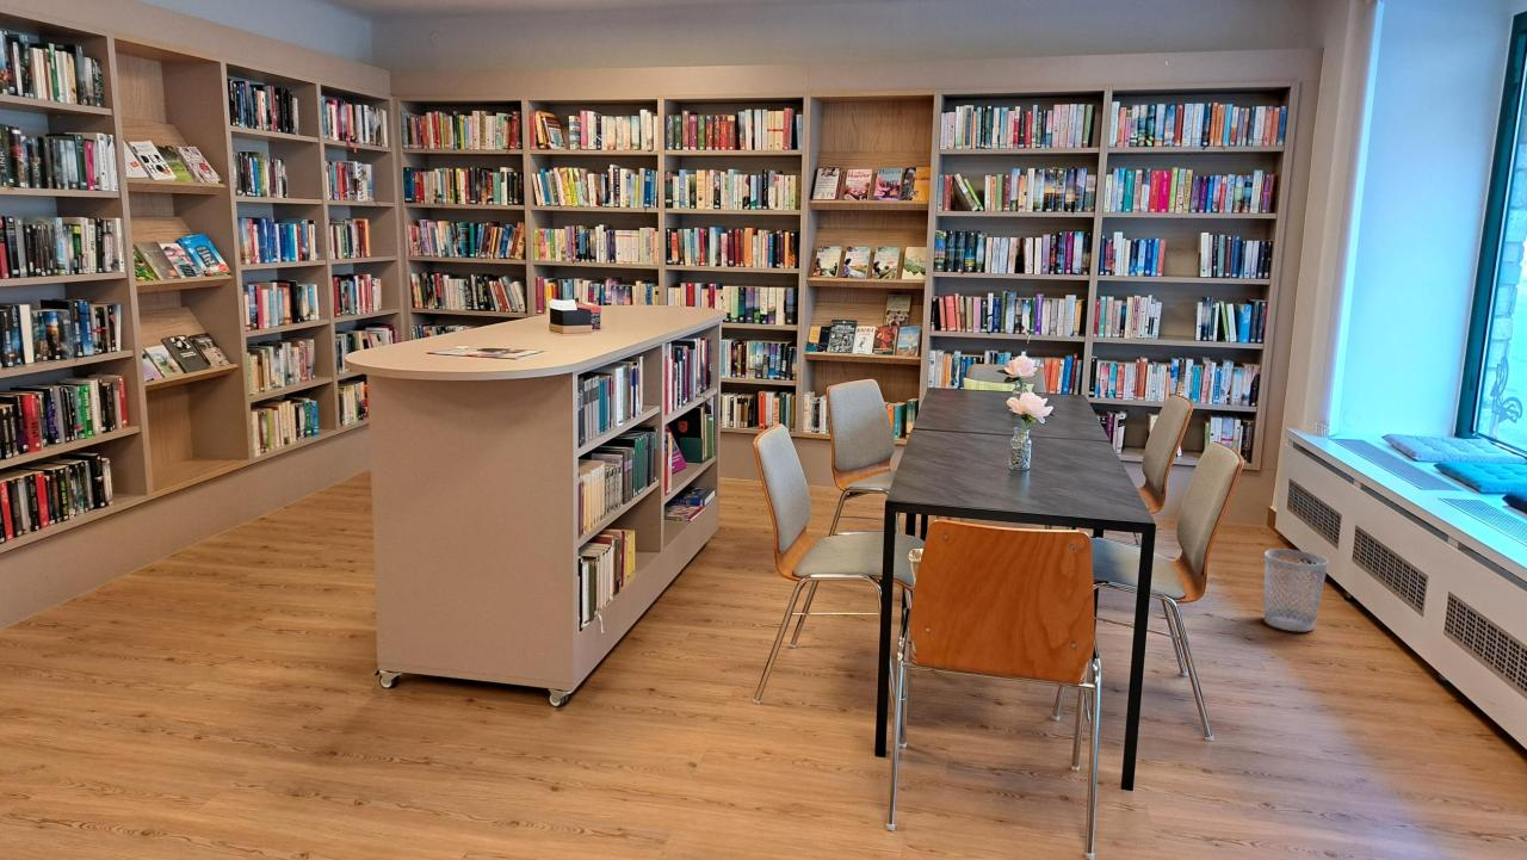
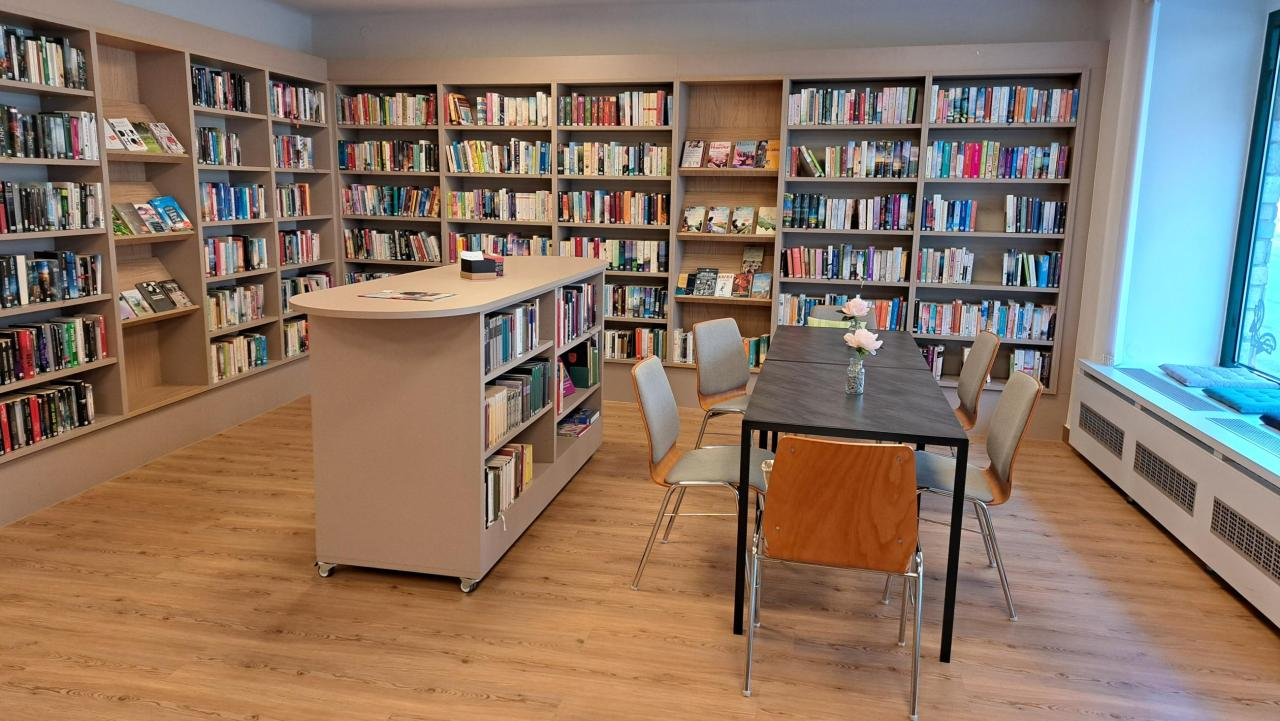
- wastebasket (1292, 590)
